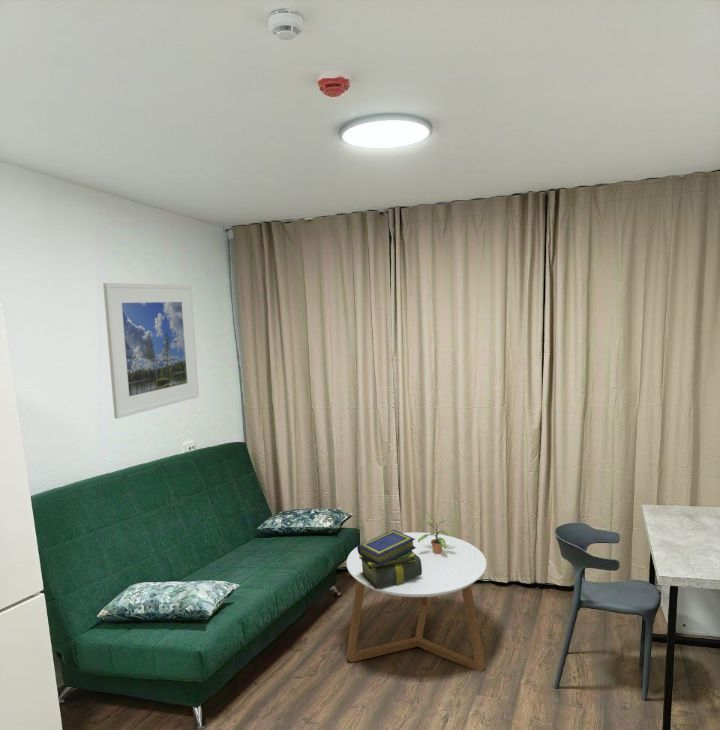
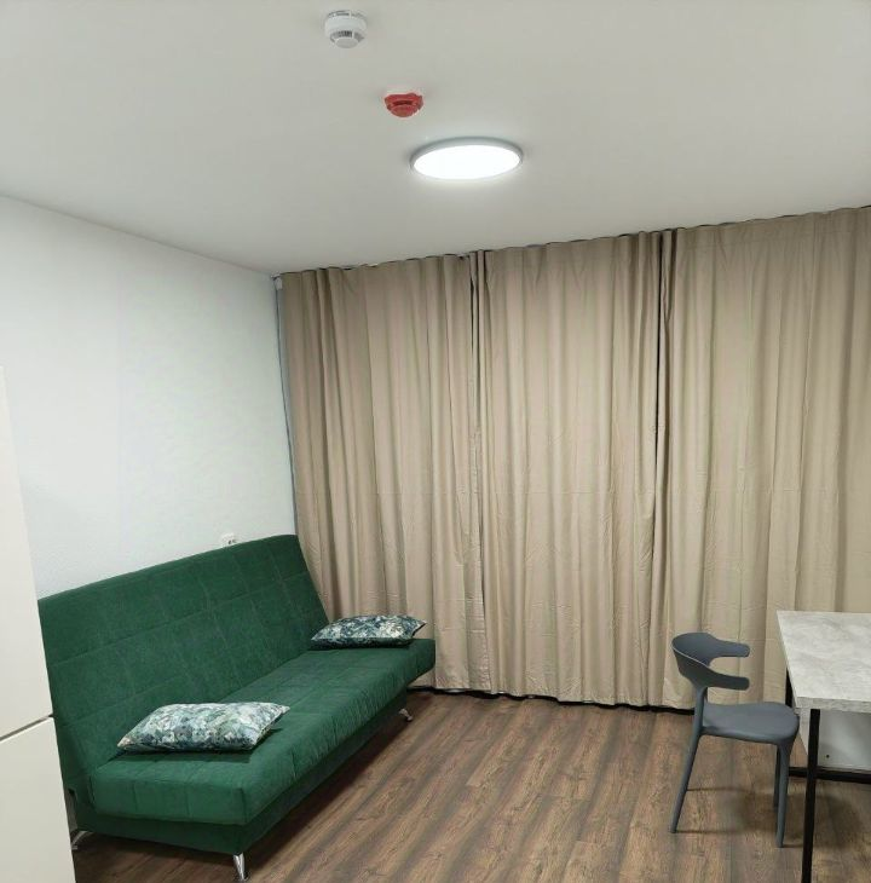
- potted plant (435, 529)
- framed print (156, 346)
- stack of books (388, 558)
- coffee table (414, 596)
